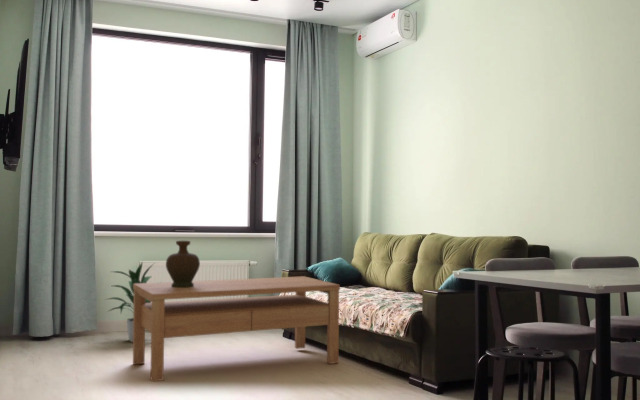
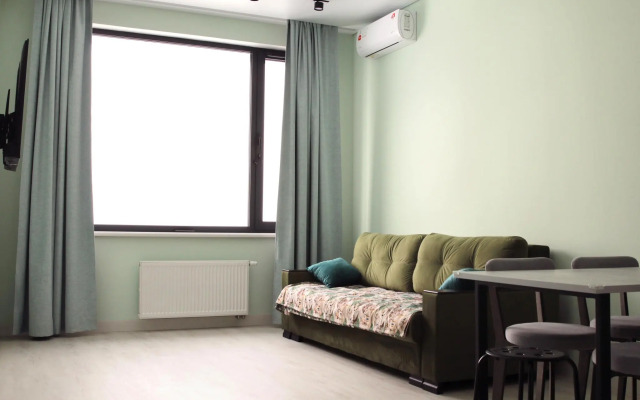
- decorative vase (182, 263)
- indoor plant (133, 301)
- coffee table (237, 323)
